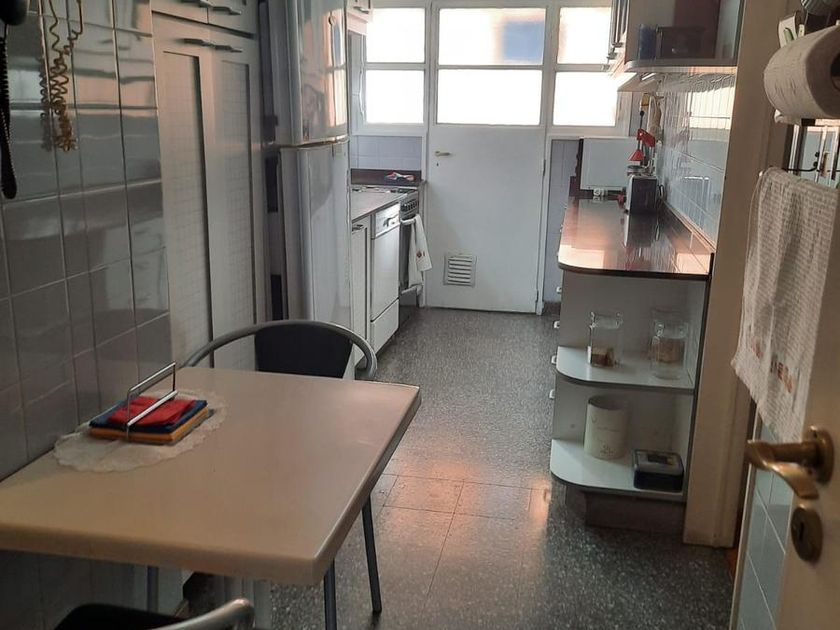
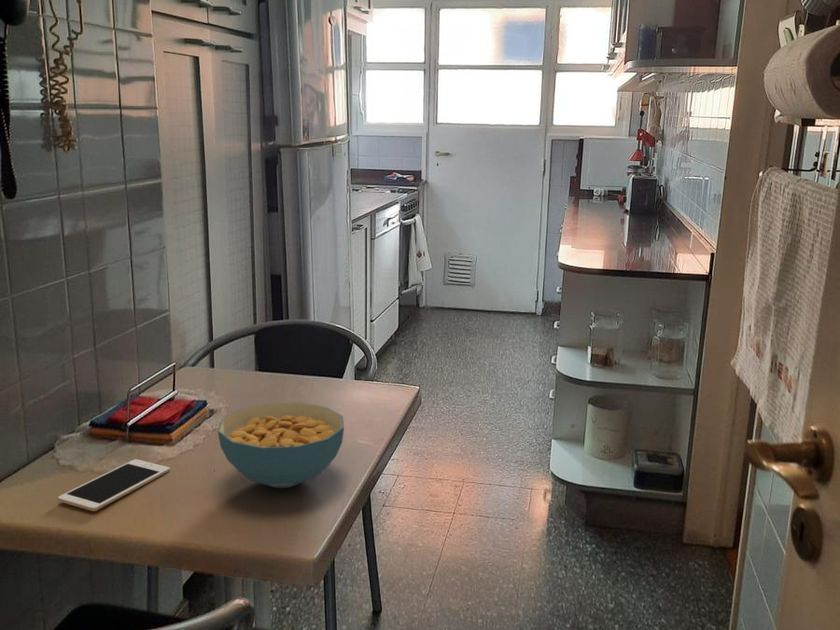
+ cereal bowl (282, 451)
+ cell phone (116, 483)
